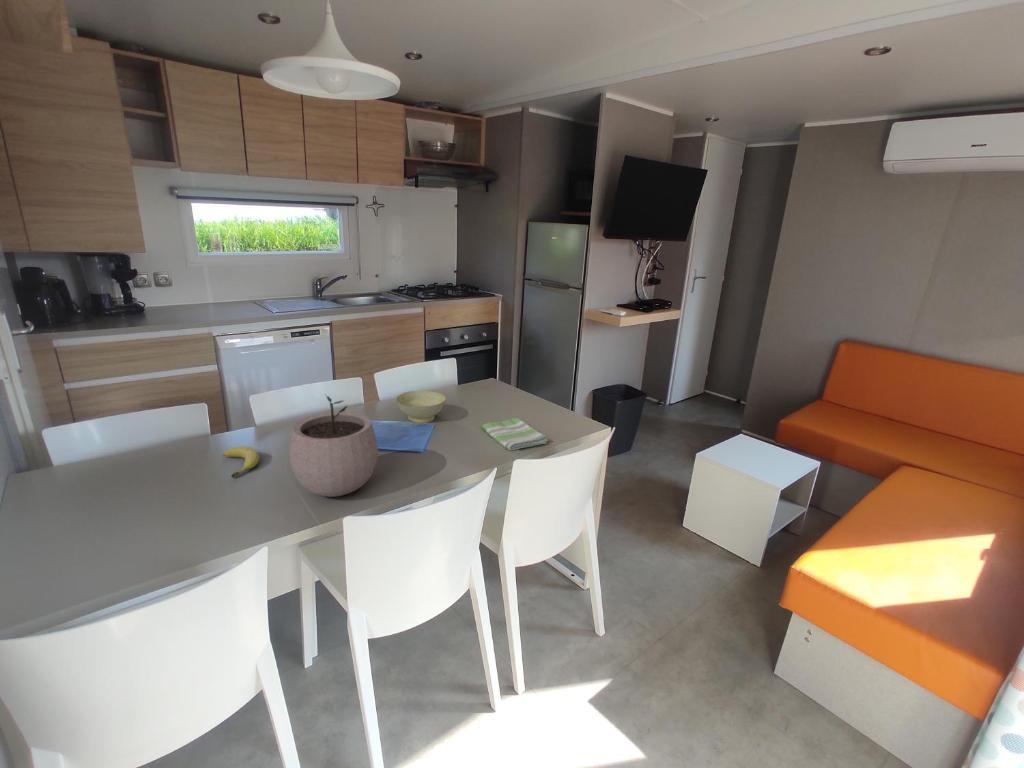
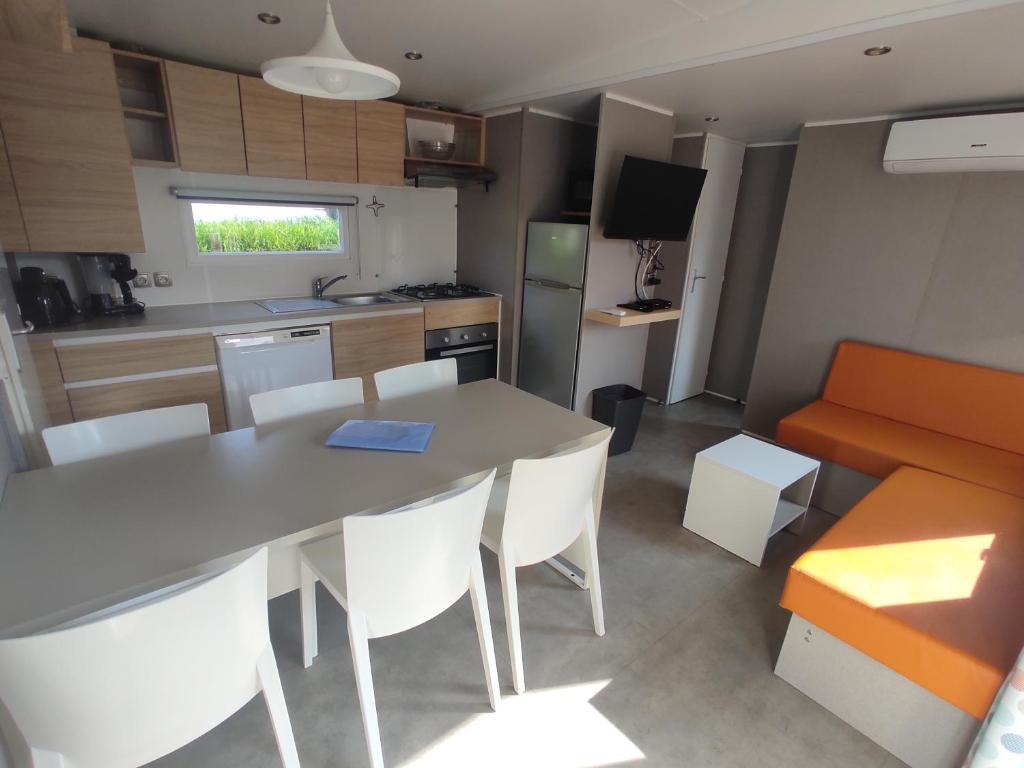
- plant pot (334, 443)
- dish towel (513, 431)
- bowl (421, 408)
- fruit (241, 457)
